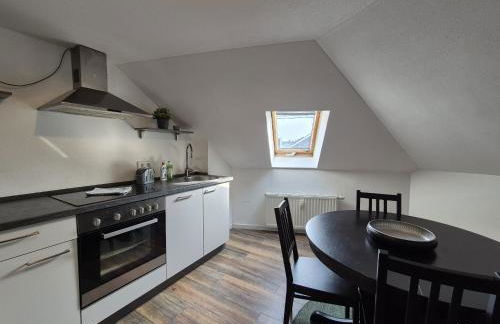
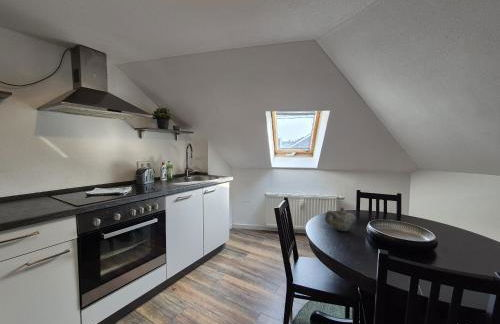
+ teapot (340, 218)
